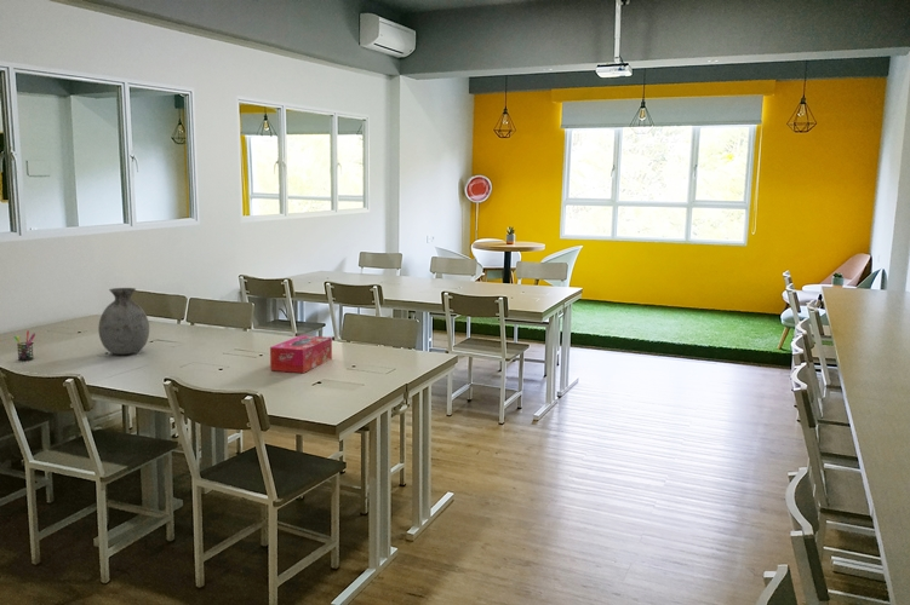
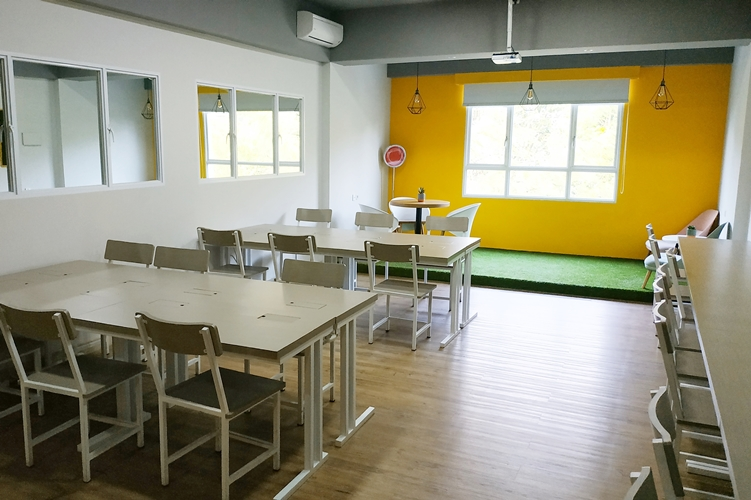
- pen holder (23, 345)
- vase (124, 321)
- tissue box (302, 352)
